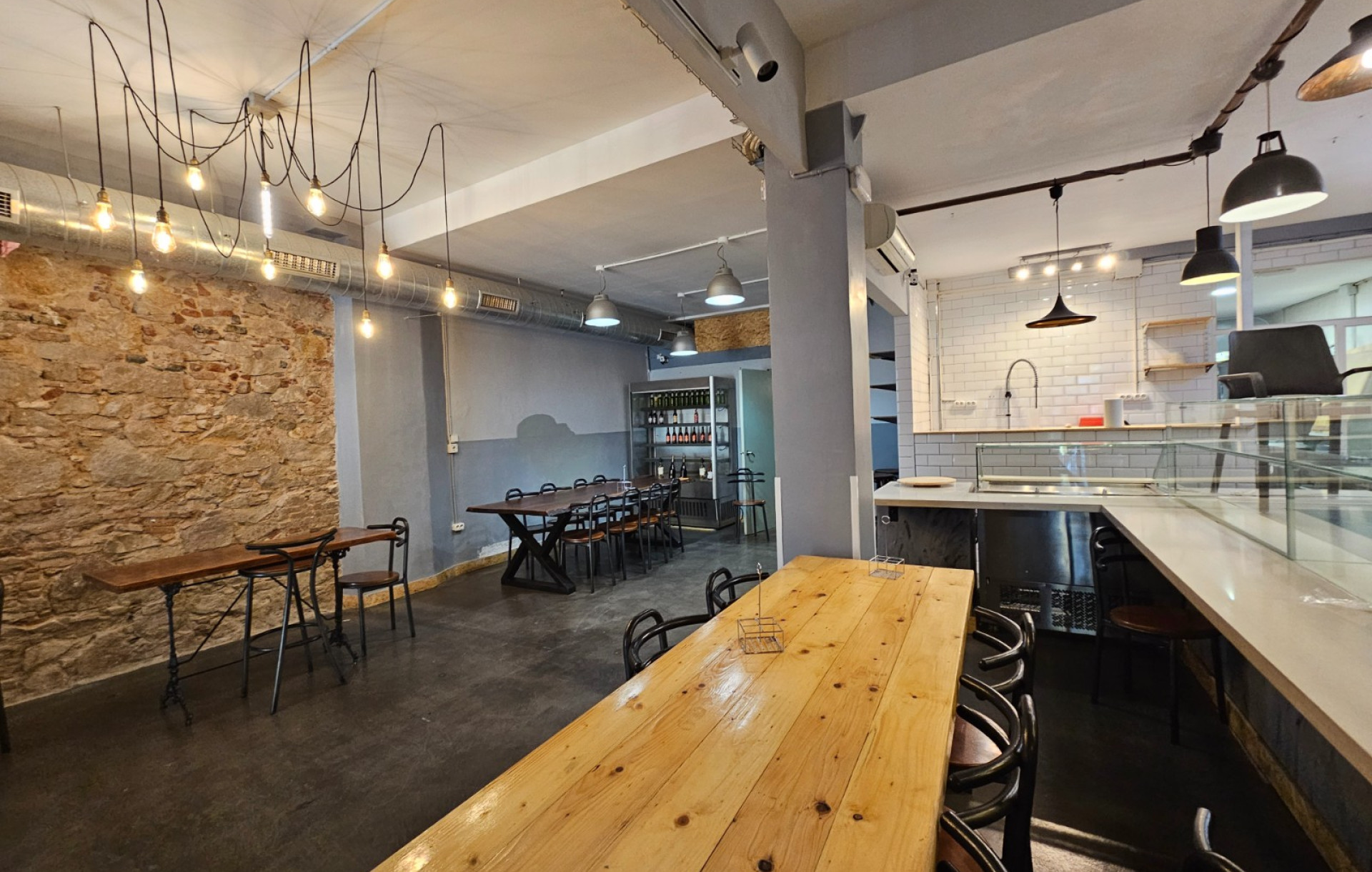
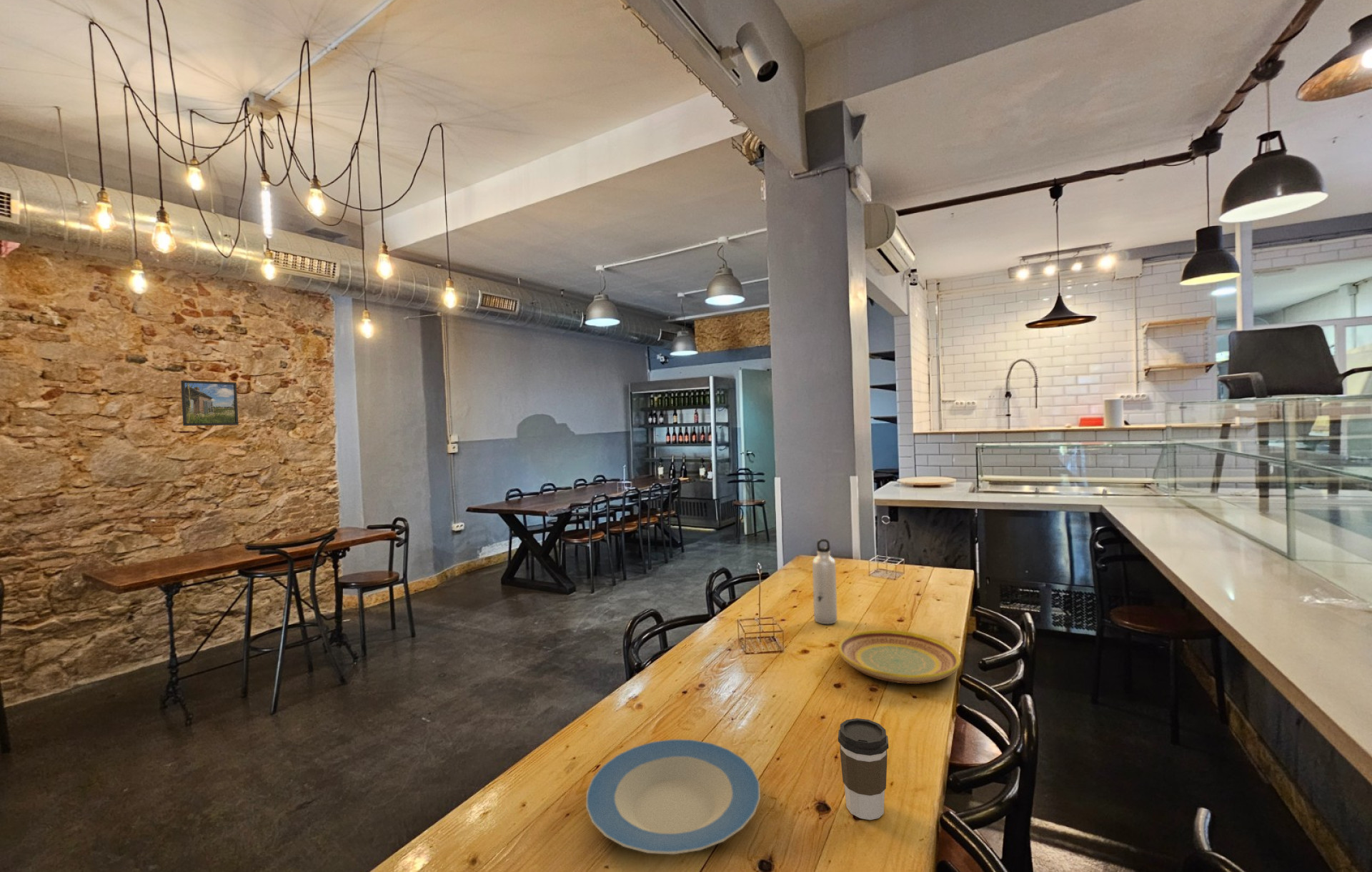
+ water bottle (824, 580)
+ plate (673, 798)
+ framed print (210, 403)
+ plate (898, 658)
+ coffee cup (863, 768)
